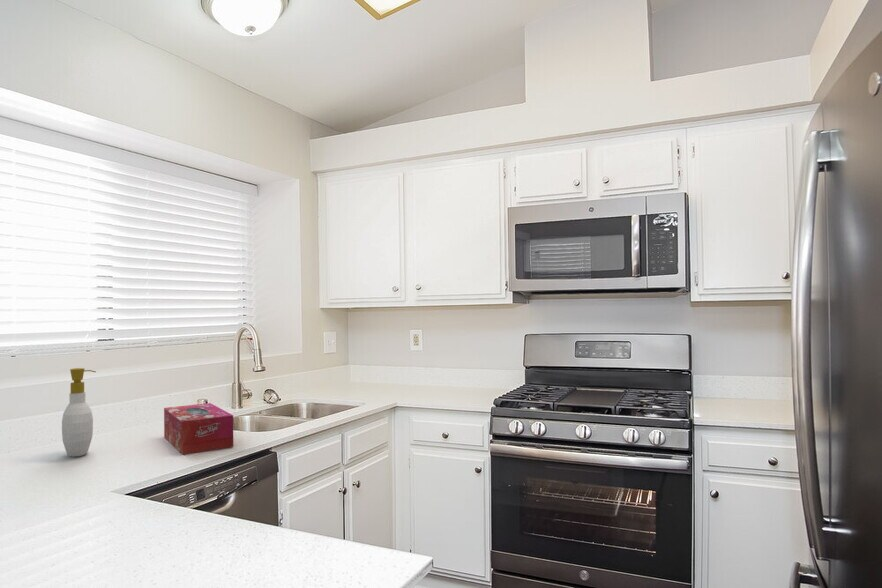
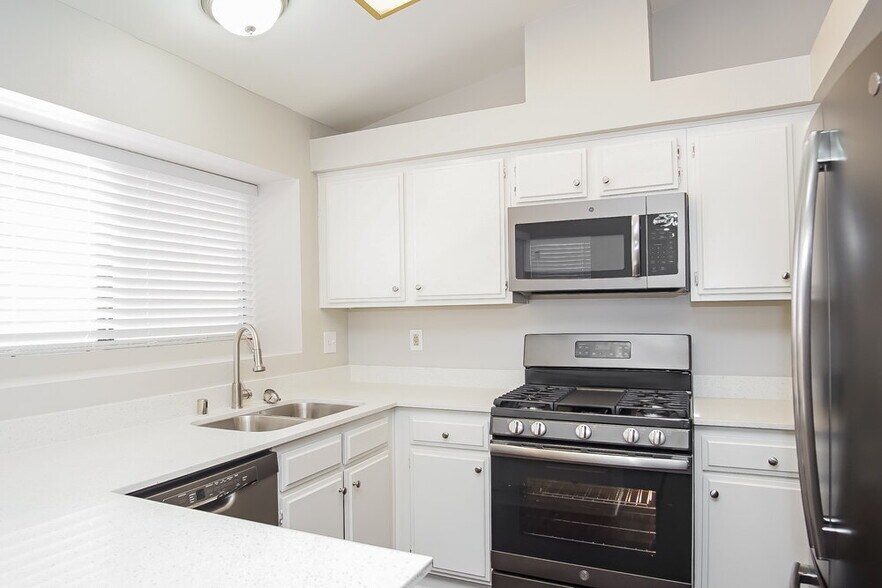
- soap bottle (79, 410)
- tissue box (197, 426)
